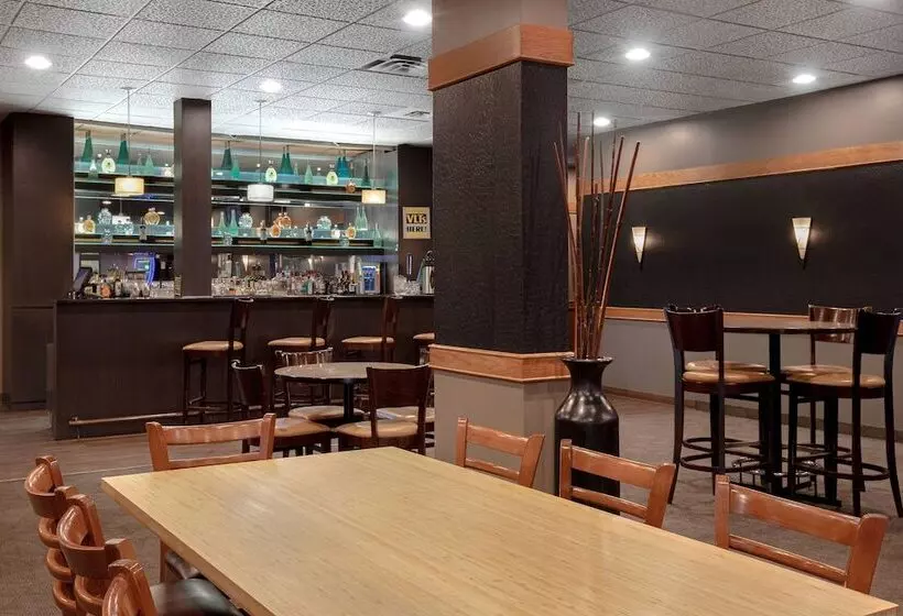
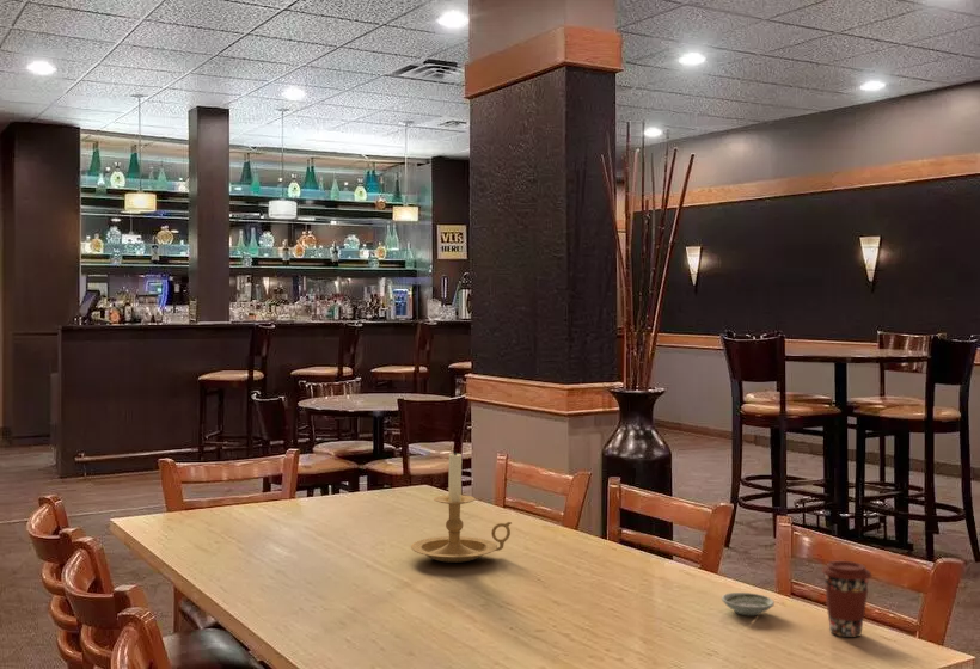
+ coffee cup (845, 599)
+ candle holder (454, 503)
+ saucer (747, 604)
